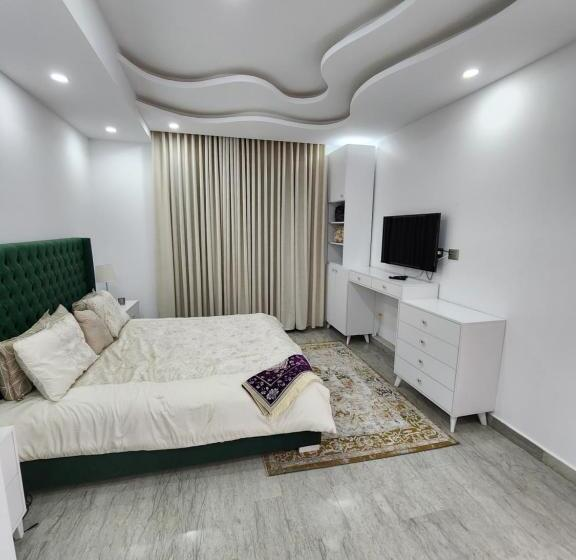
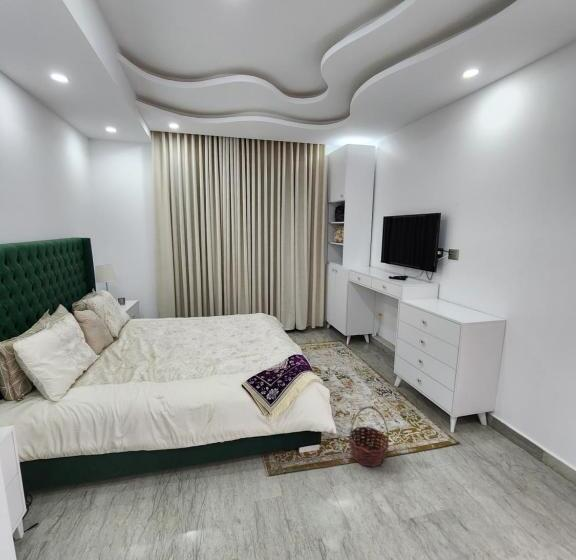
+ basket (369, 431)
